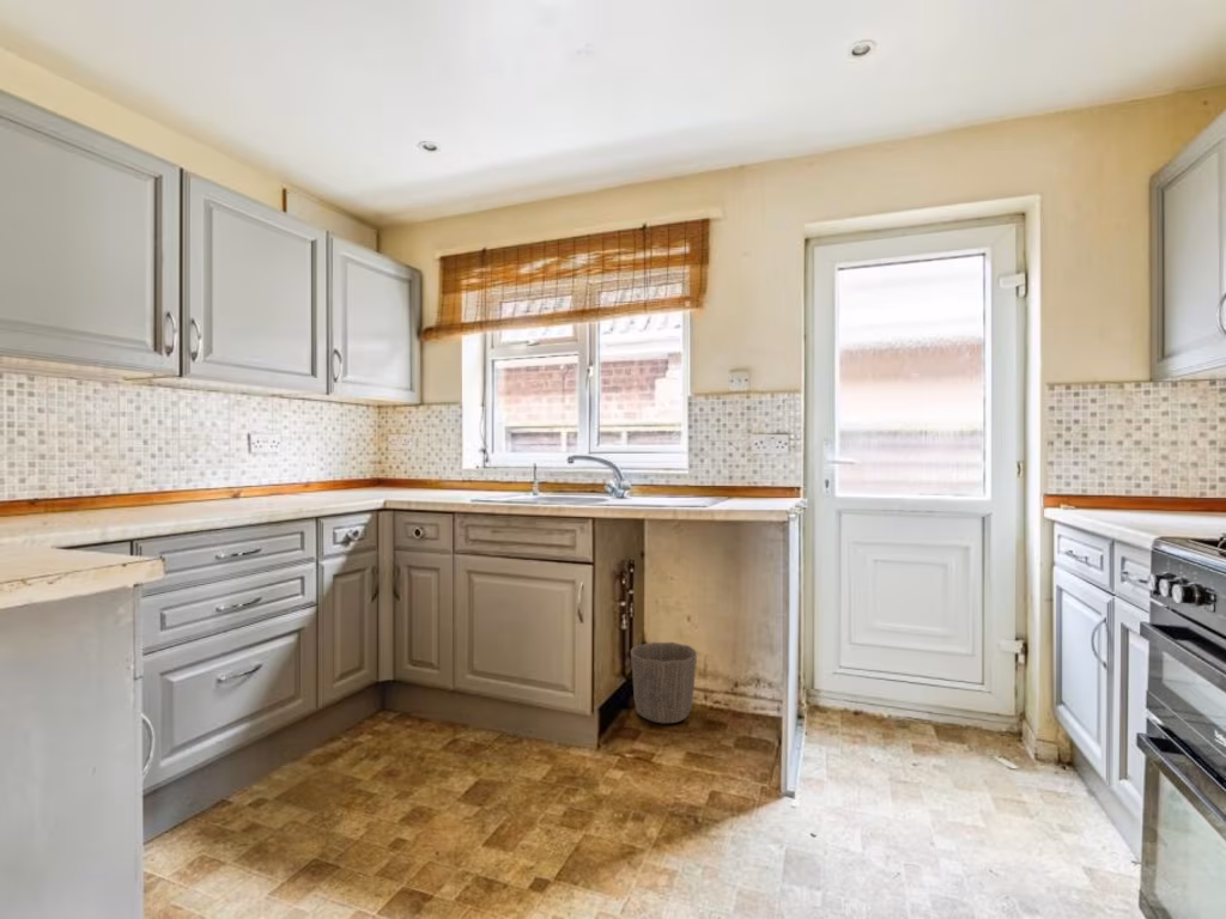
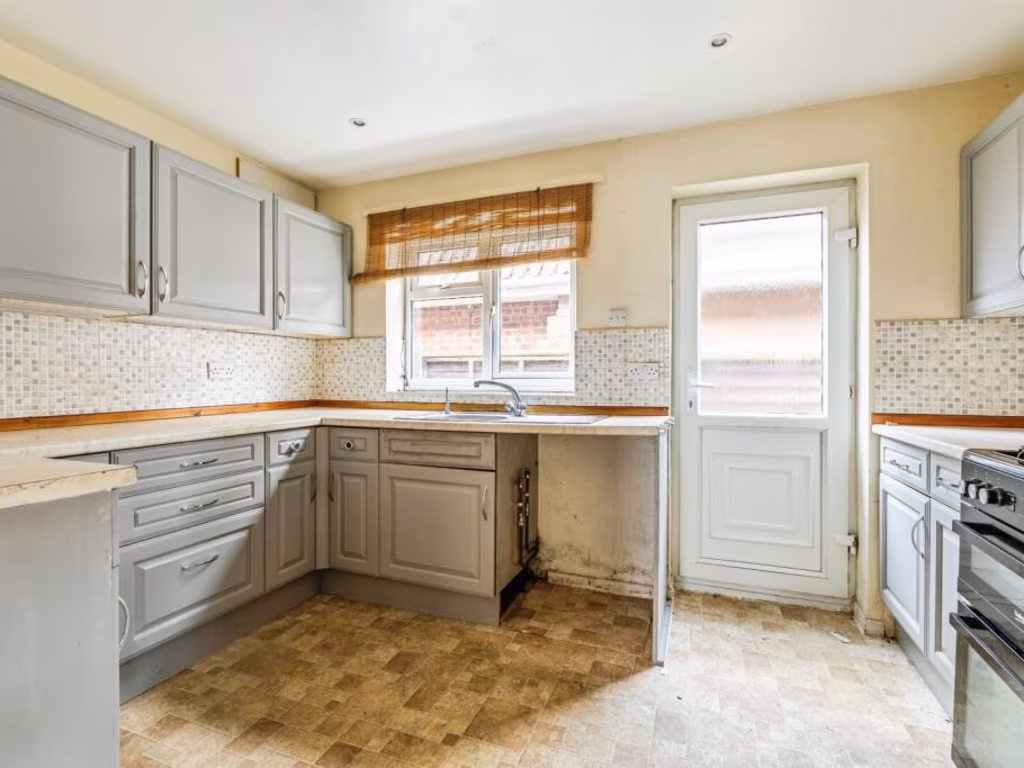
- waste basket (663, 682)
